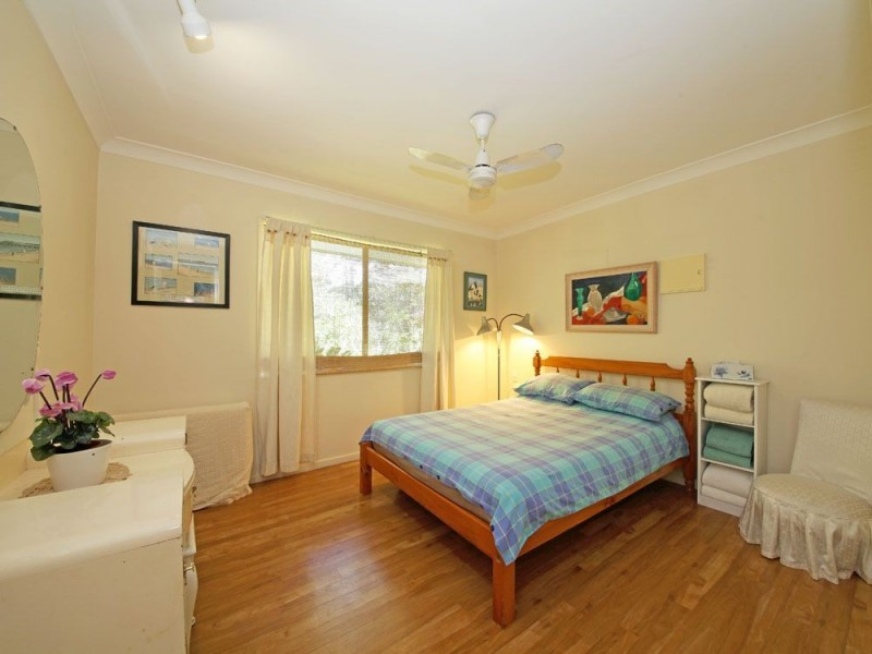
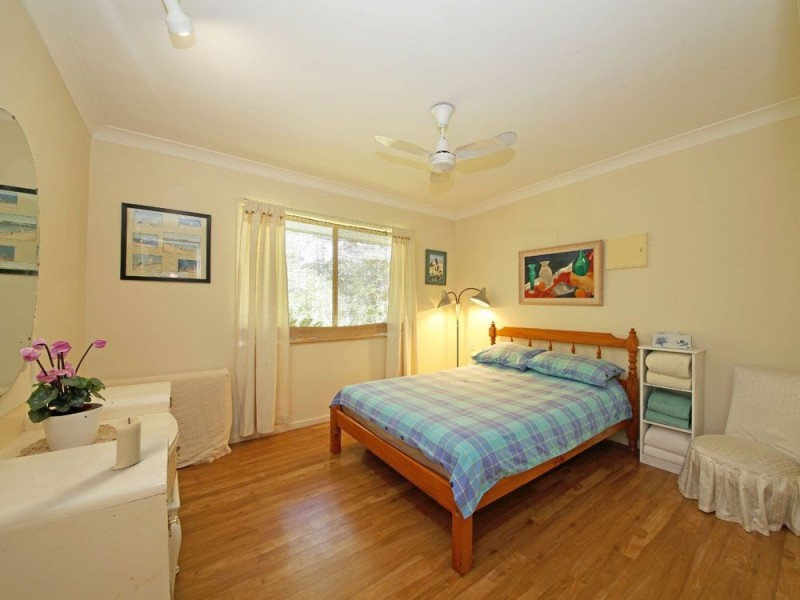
+ candle (127, 440)
